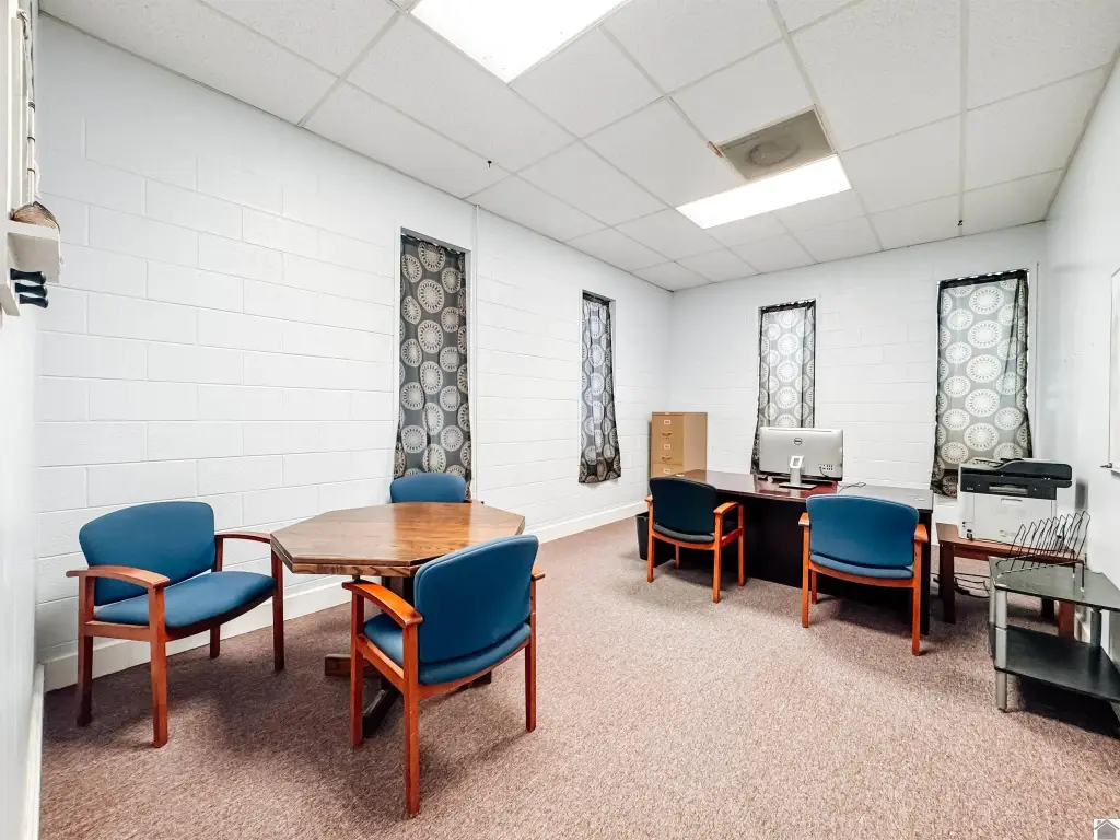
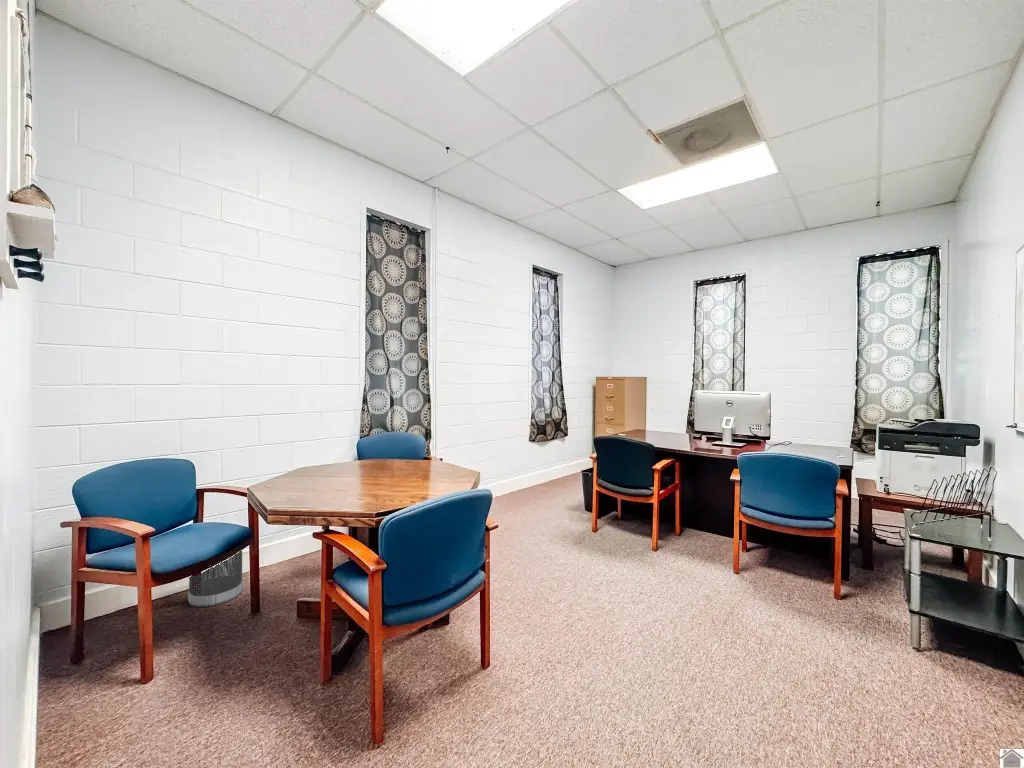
+ wastebasket (216, 569)
